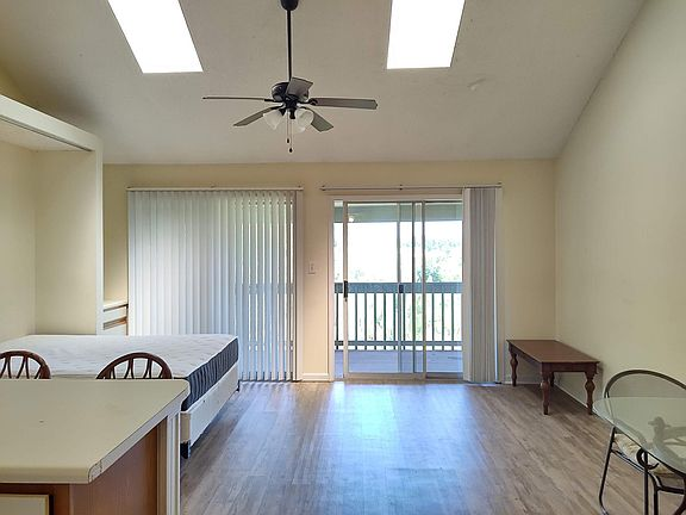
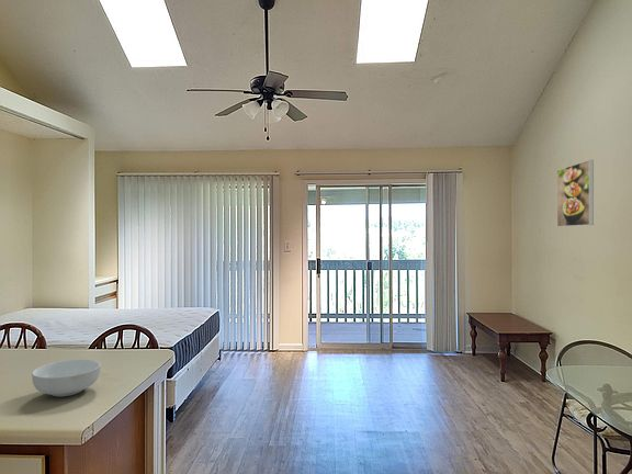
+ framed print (574, 195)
+ cereal bowl (67, 379)
